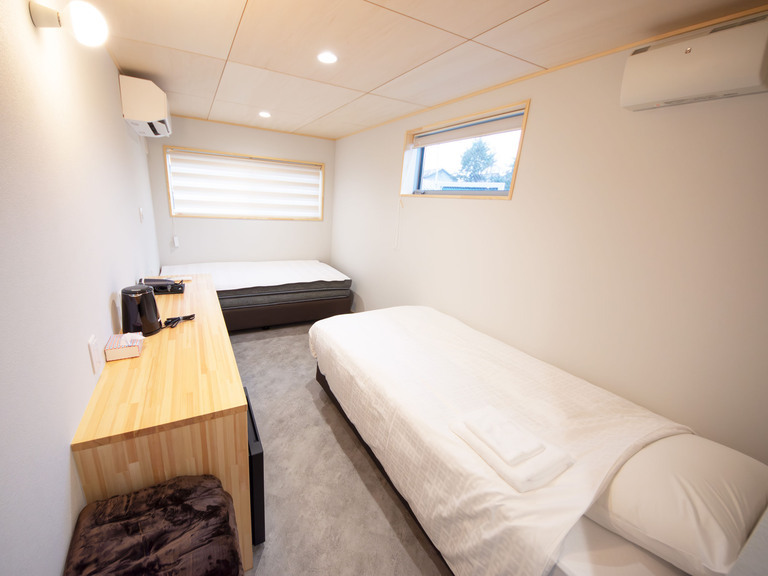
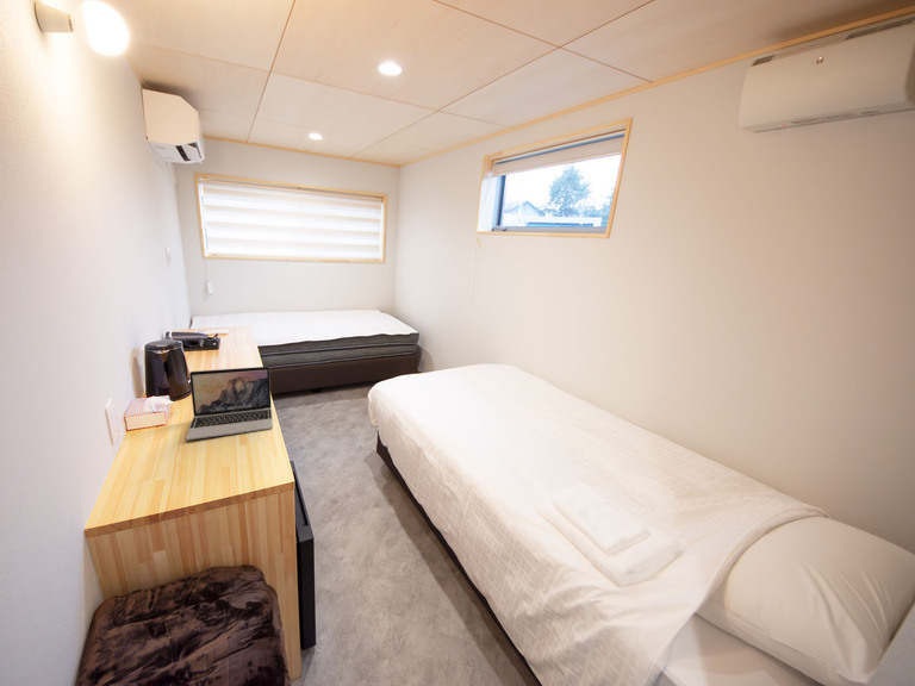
+ laptop (230, 400)
